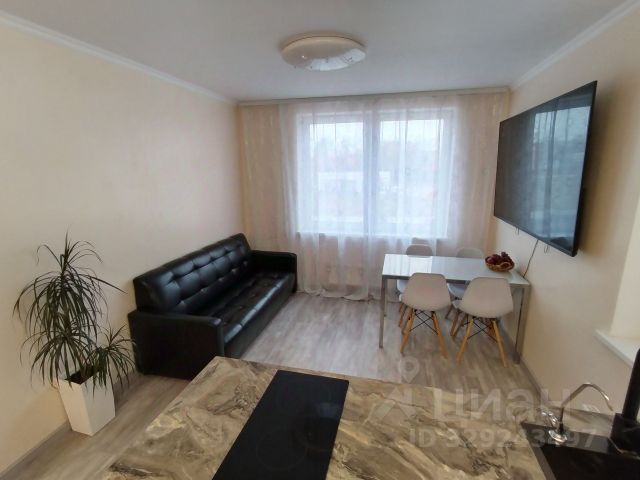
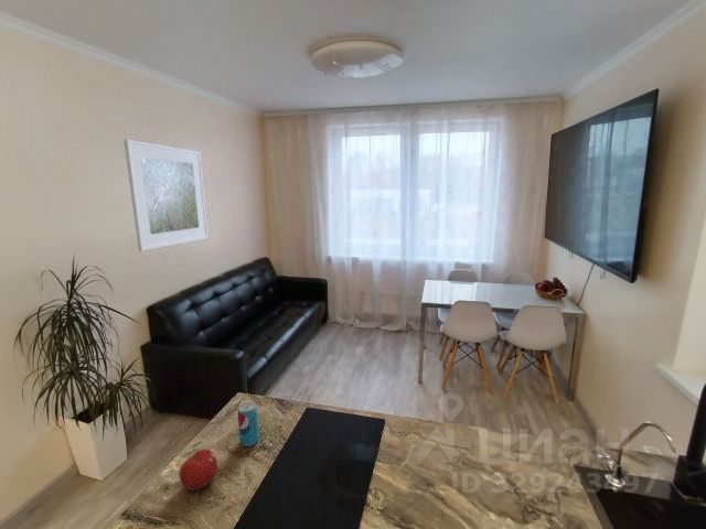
+ beverage can (248, 423)
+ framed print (172, 196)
+ fruit (197, 467)
